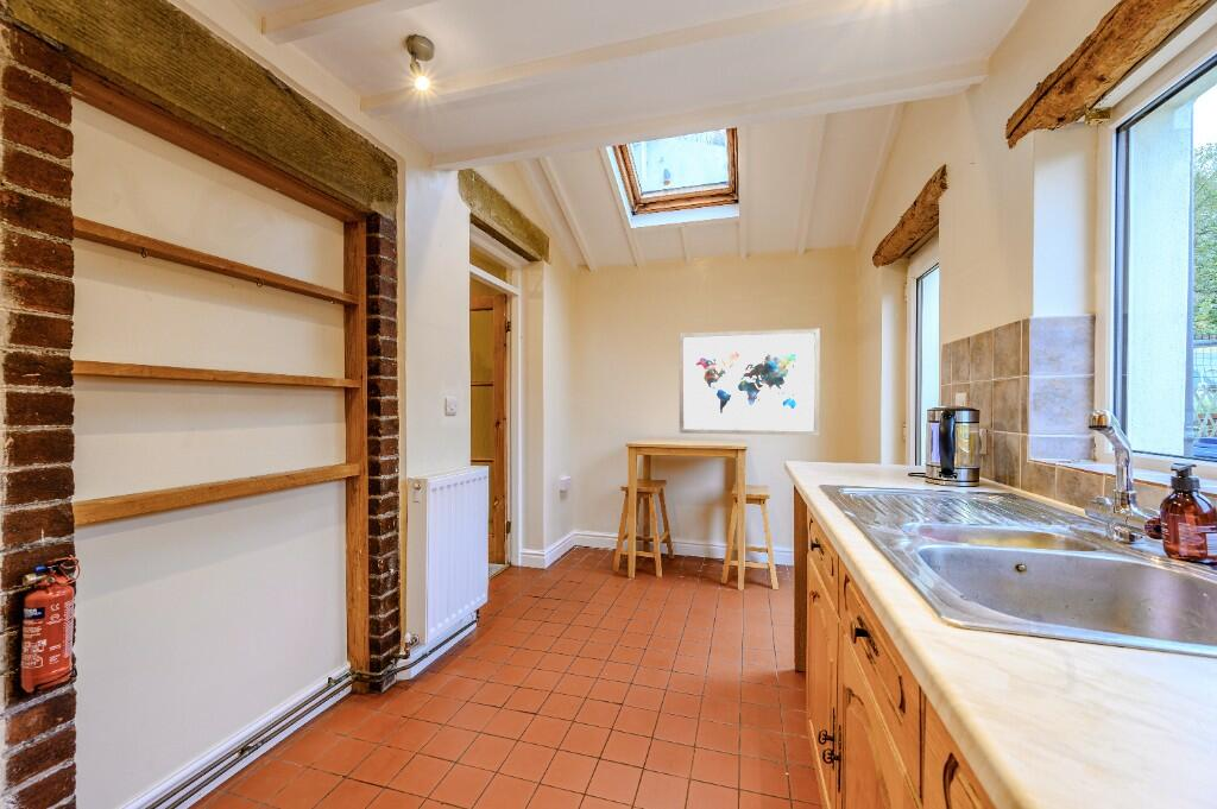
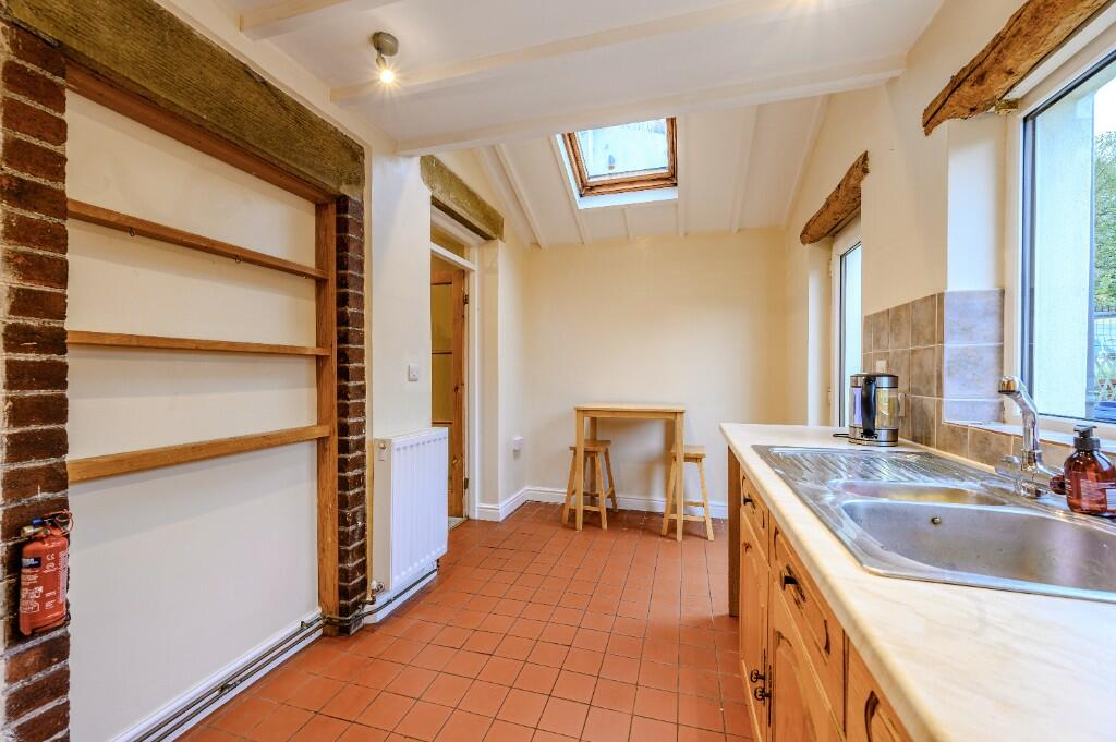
- wall art (746, 383)
